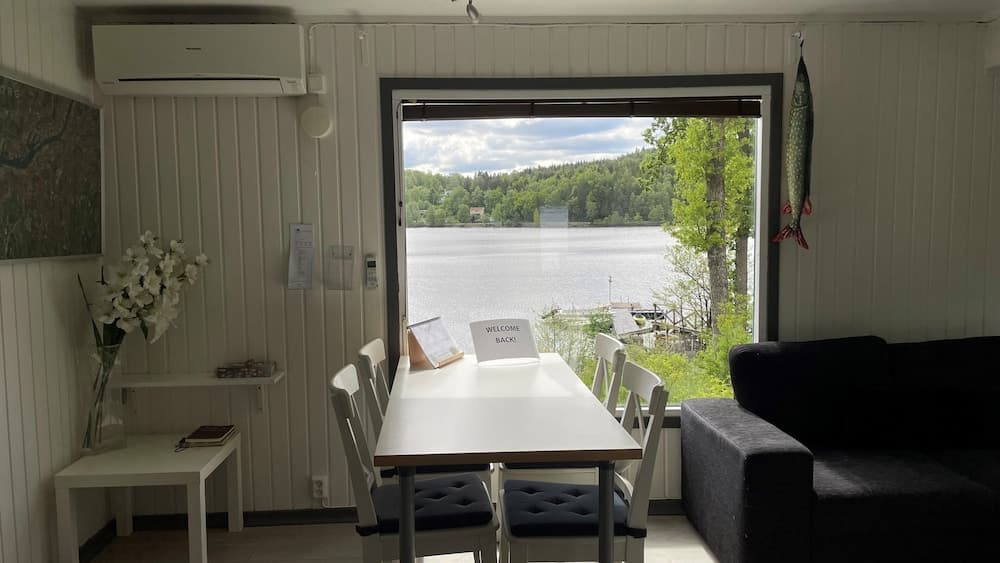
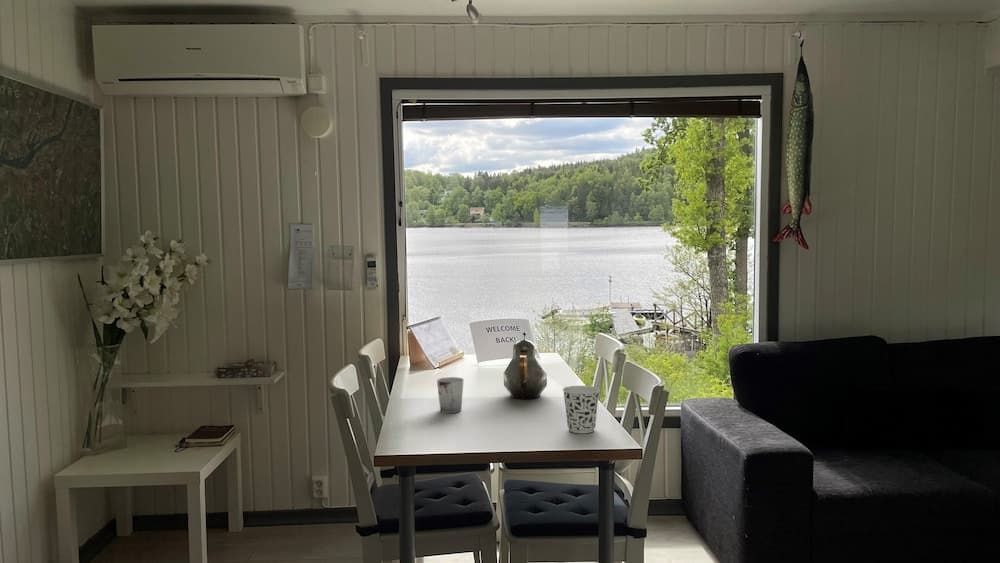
+ cup (581, 409)
+ teapot (524, 363)
+ cup (451, 396)
